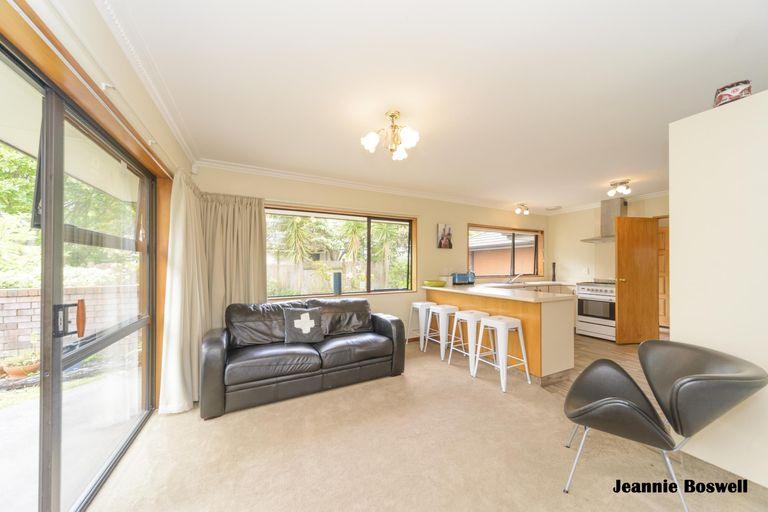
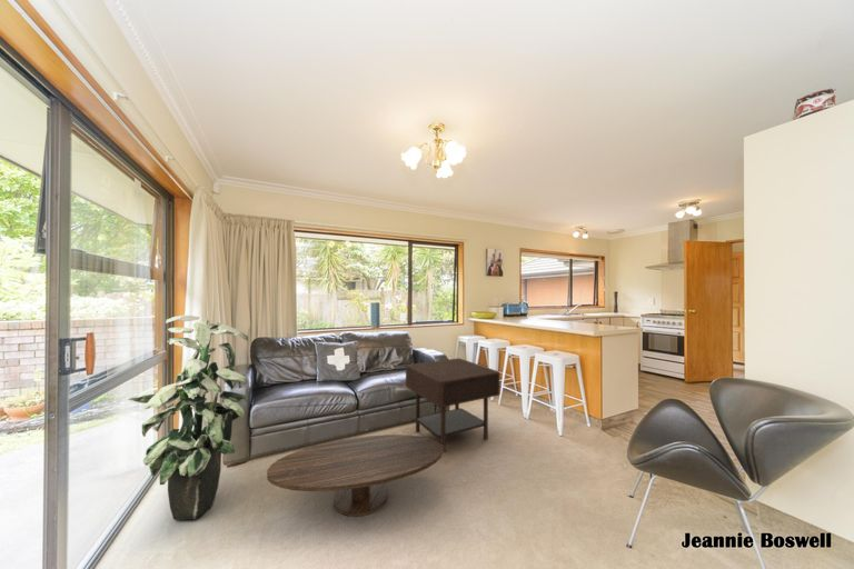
+ indoor plant (193, 410)
+ side table (450, 401)
+ coffee table (360, 477)
